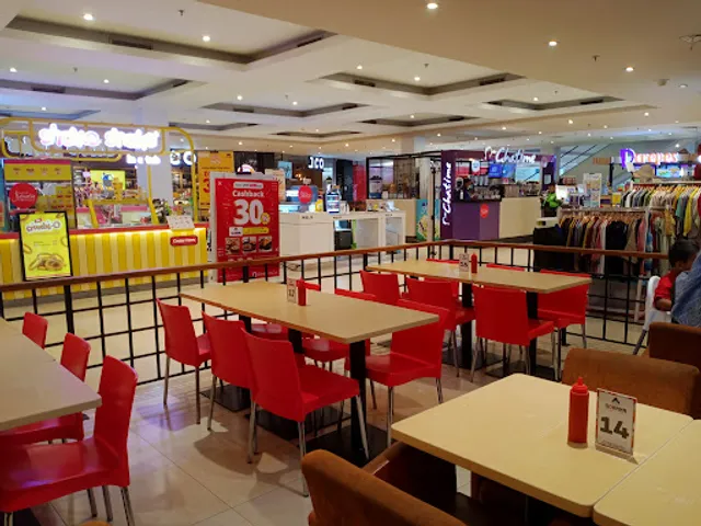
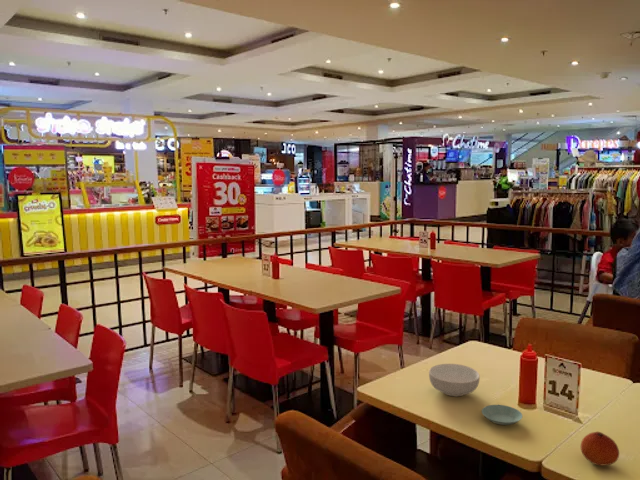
+ saucer (501, 416)
+ fruit (600, 448)
+ cereal bowl (453, 382)
